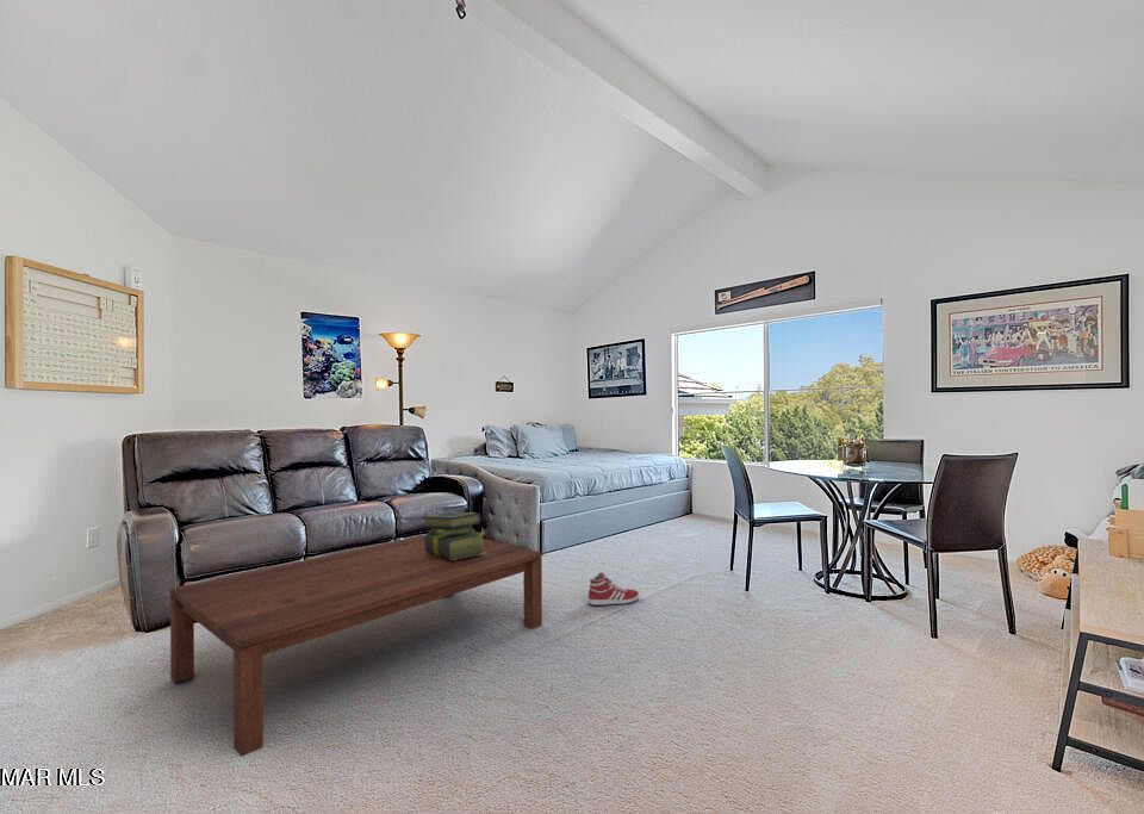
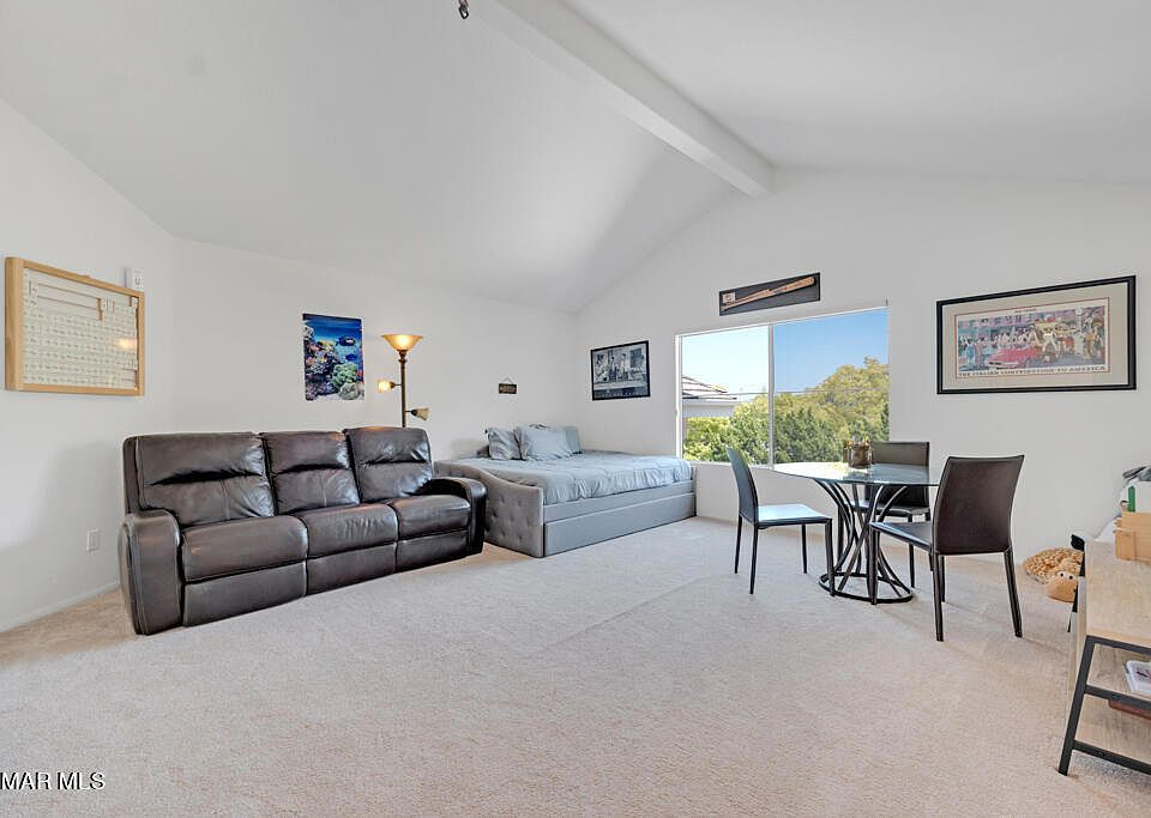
- sneaker (614, 586)
- coffee table (375, 608)
- stack of books (452, 533)
